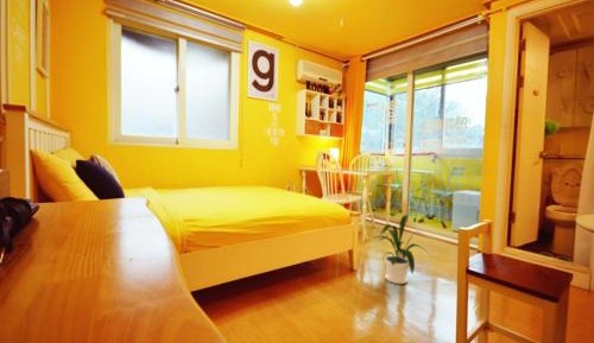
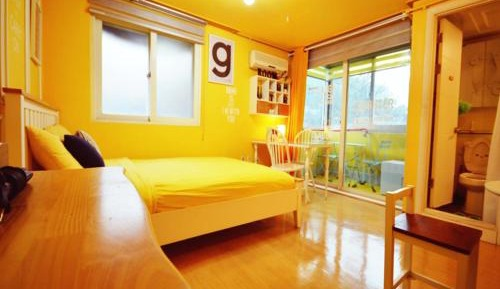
- house plant (397, 248)
